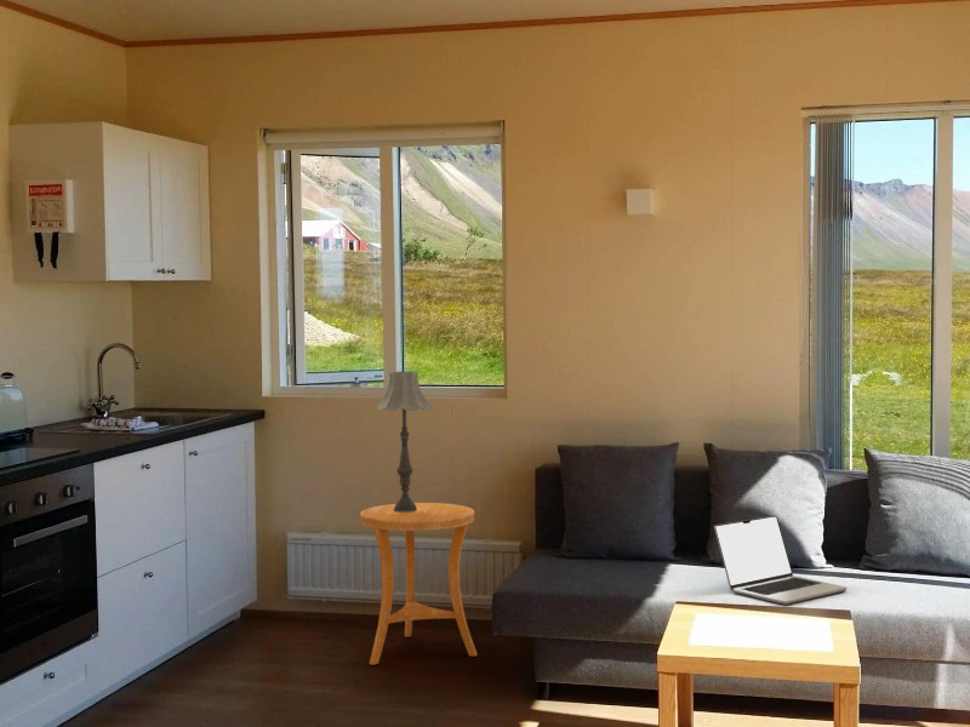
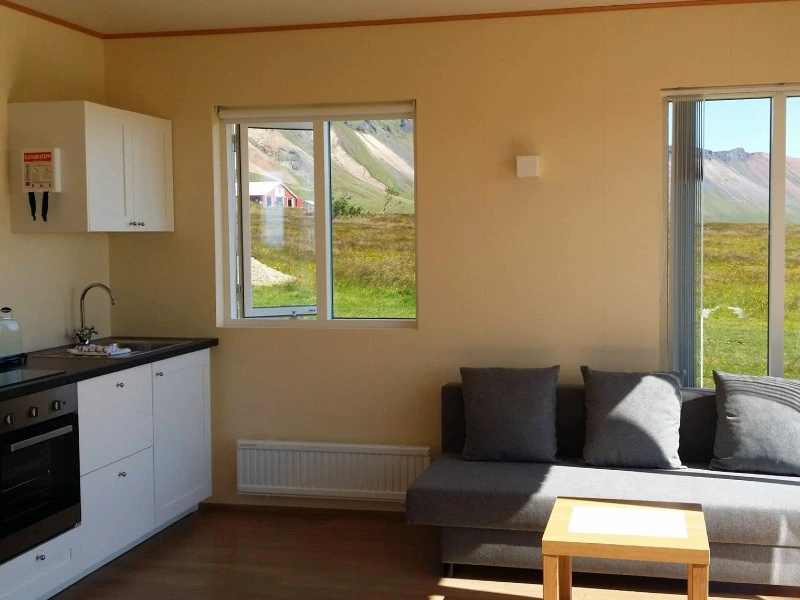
- side table (413, 580)
- laptop (780, 557)
- table lamp (405, 440)
